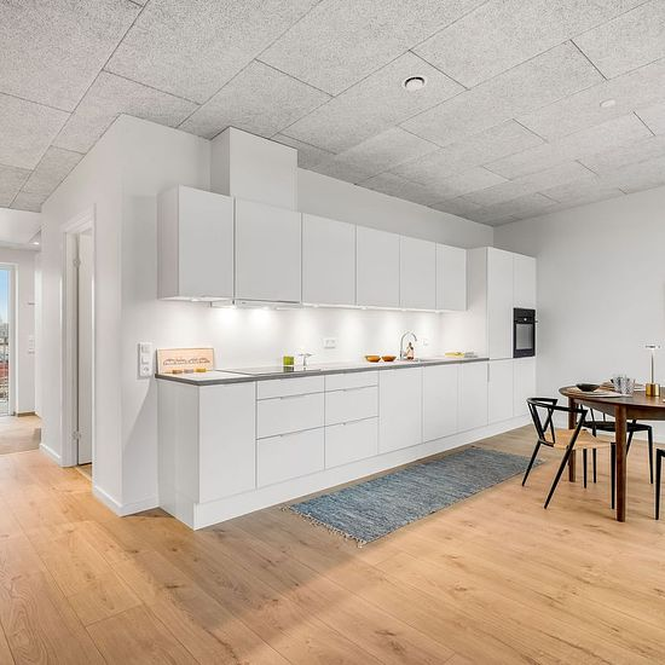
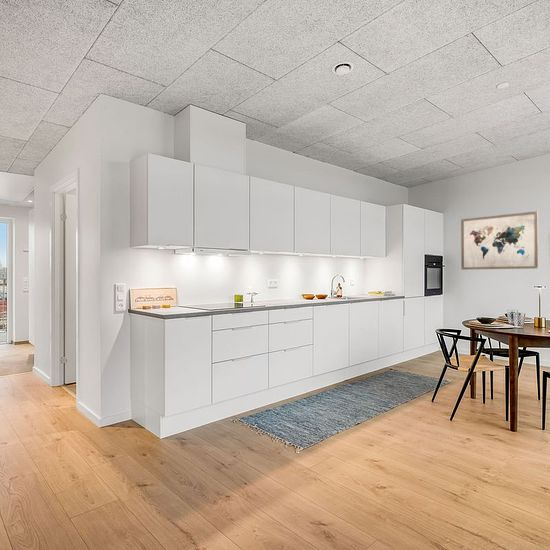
+ wall art (497, 242)
